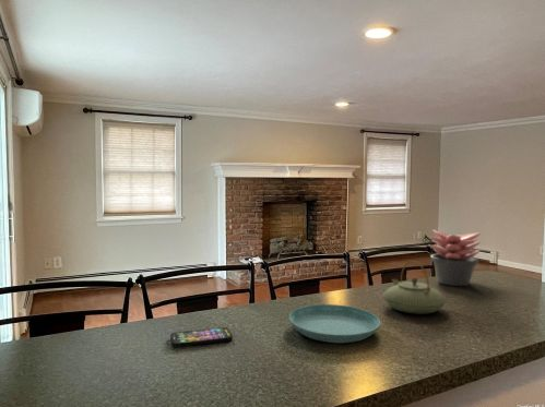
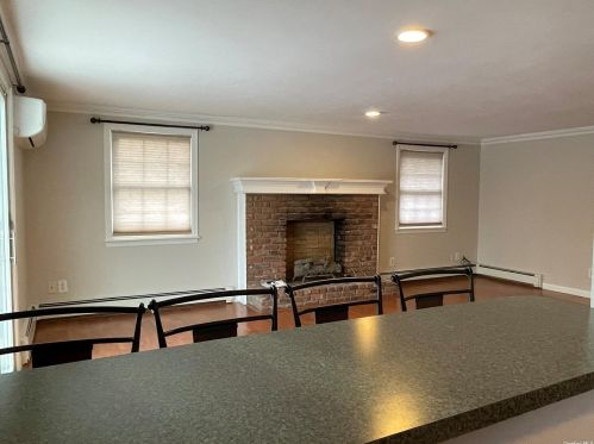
- smartphone (201, 336)
- teapot (412, 284)
- succulent plant (454, 258)
- saucer (333, 323)
